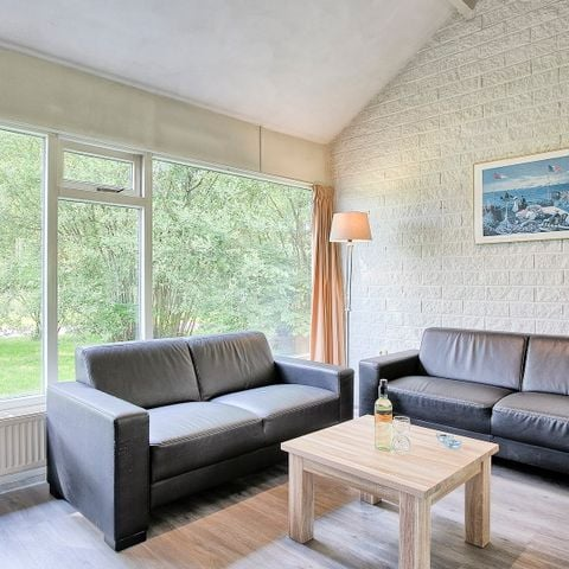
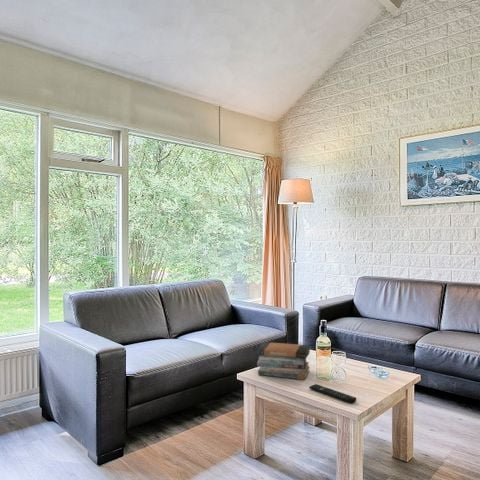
+ book stack (283, 360)
+ remote control (332, 393)
